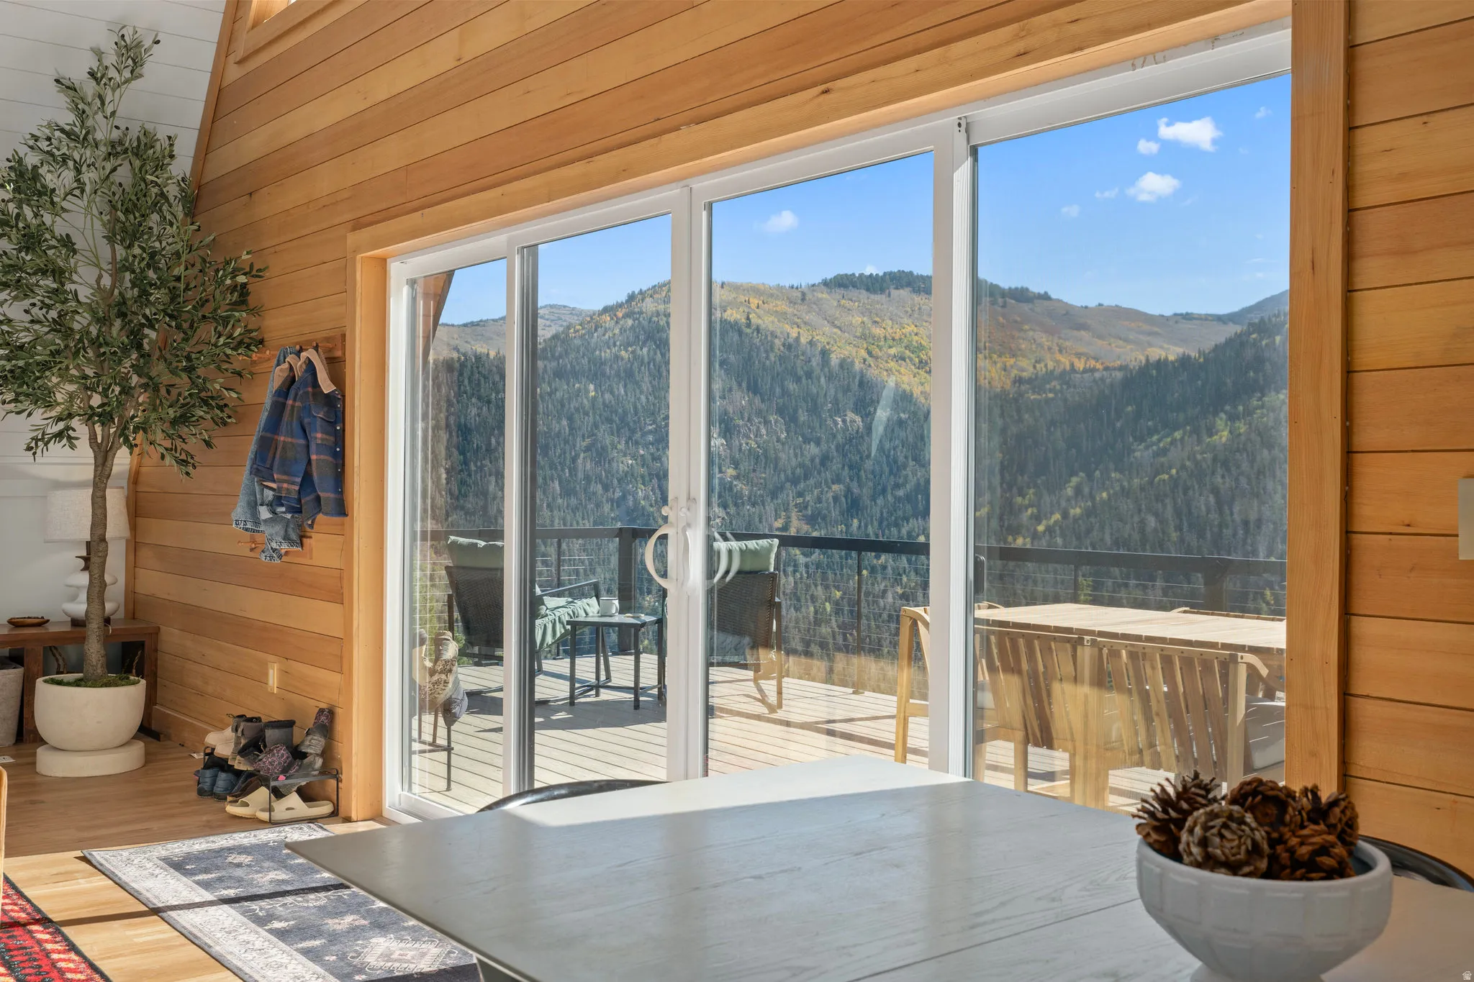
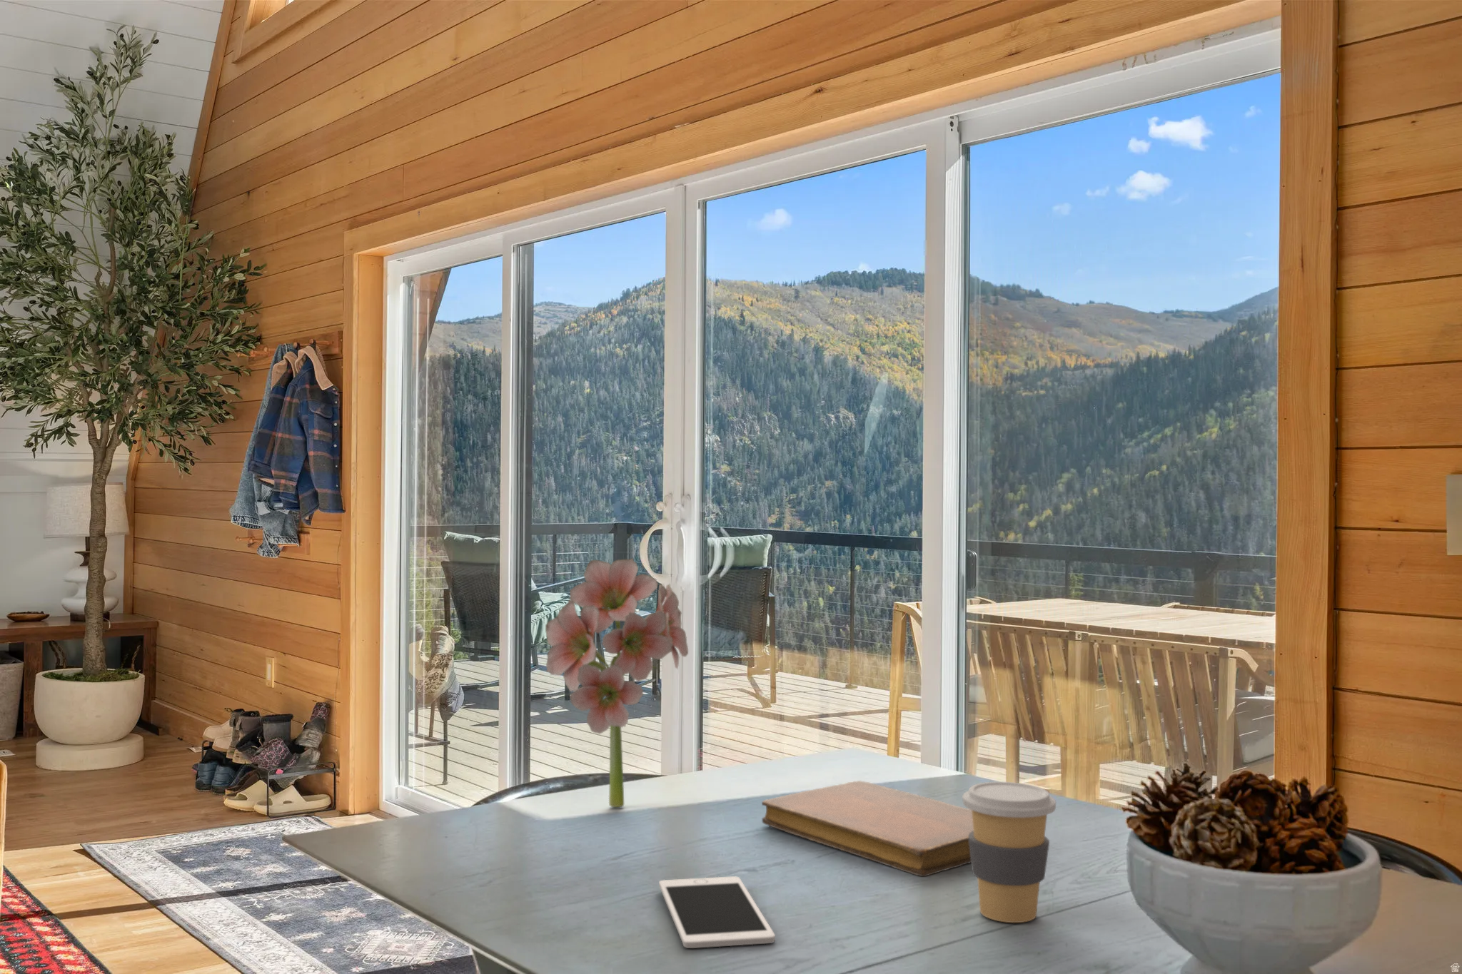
+ artificial flower (614, 684)
+ notebook (889, 822)
+ cell phone (713, 909)
+ coffee cup (1008, 852)
